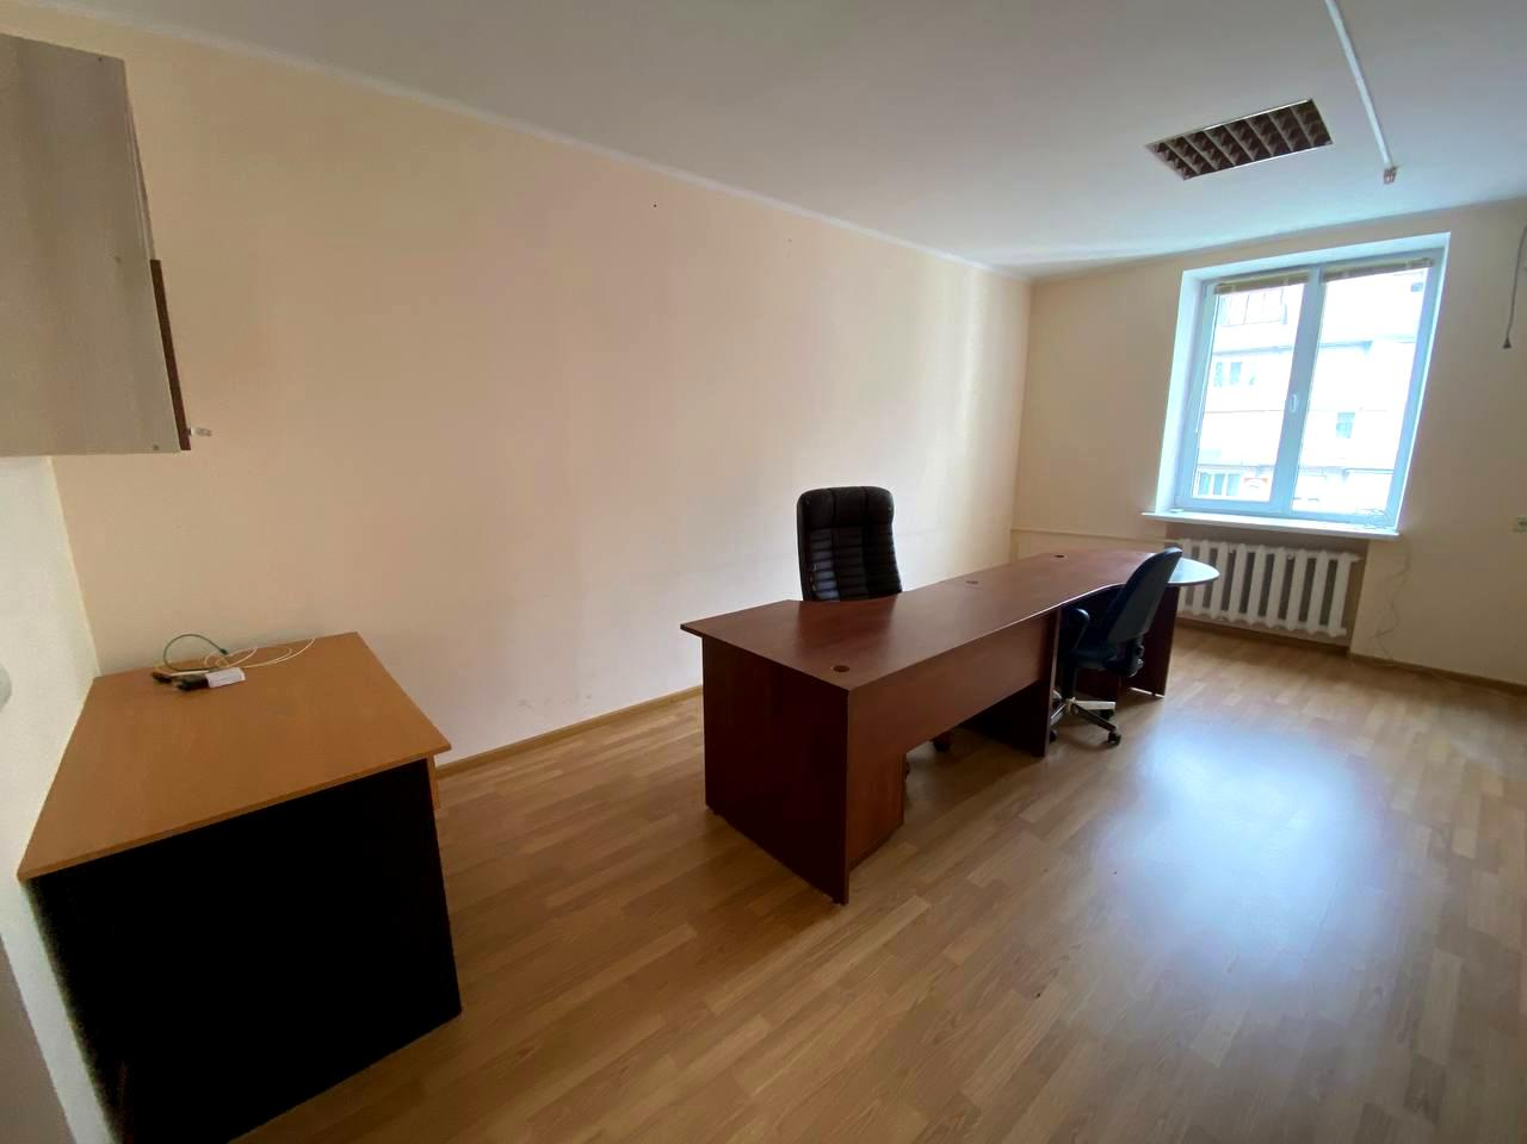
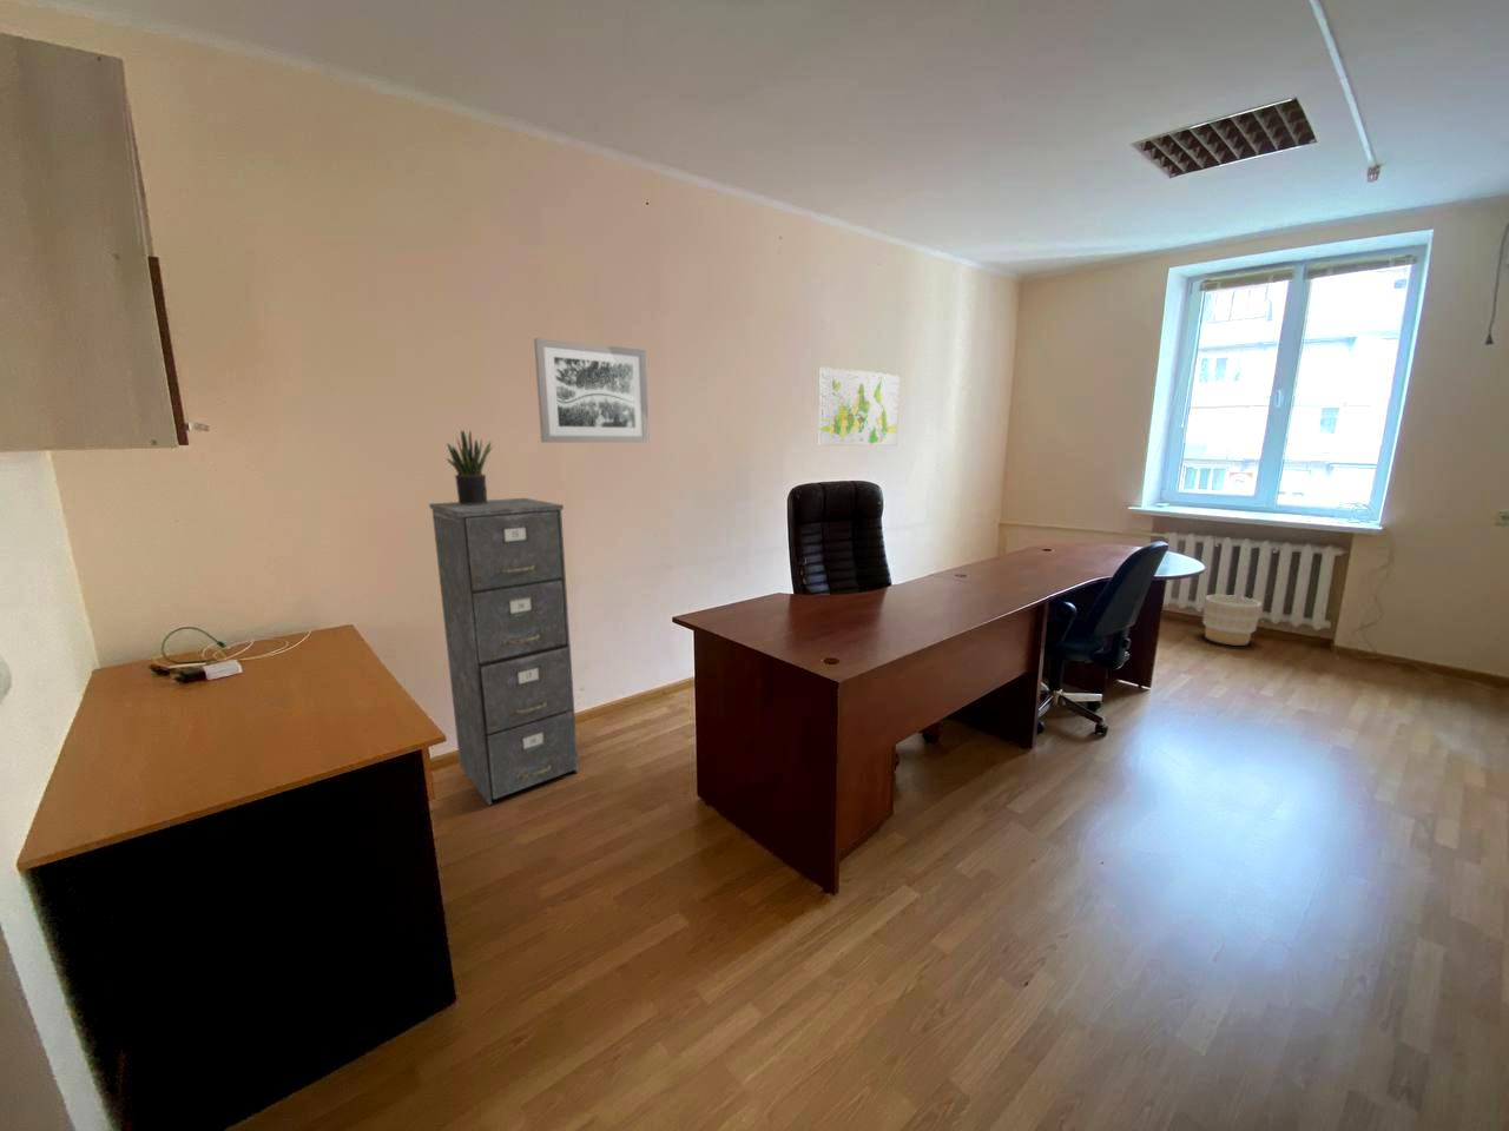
+ planter (1230, 620)
+ wall art (595, 393)
+ potted plant (473, 467)
+ map (861, 407)
+ filing cabinet (510, 643)
